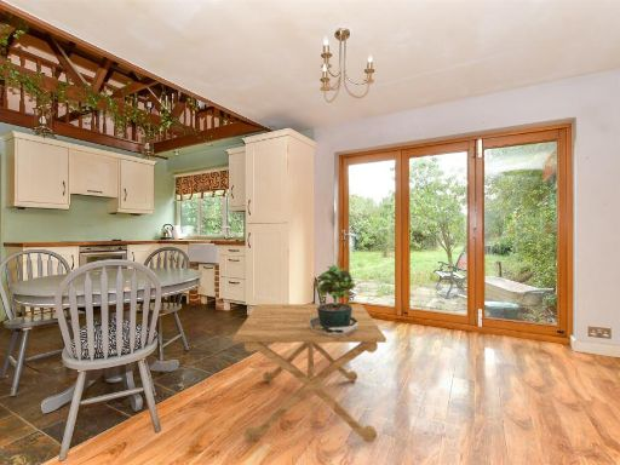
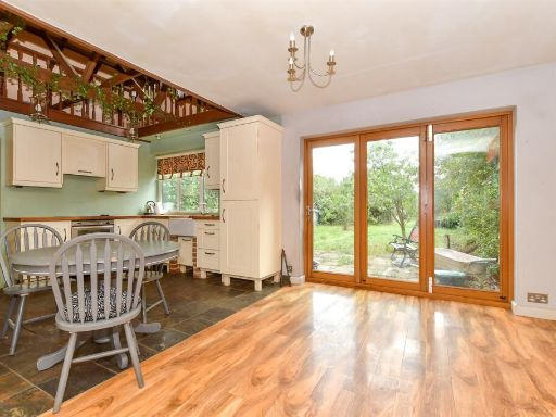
- potted plant (338, 295)
- side table (309, 361)
